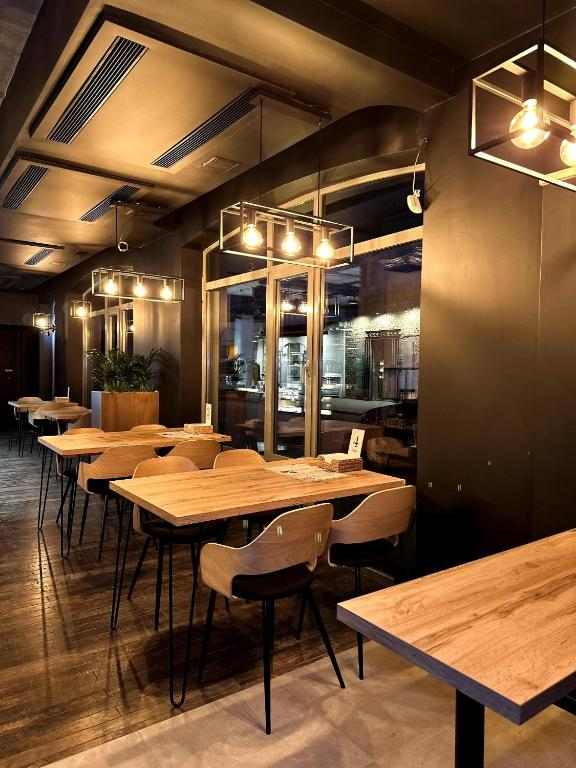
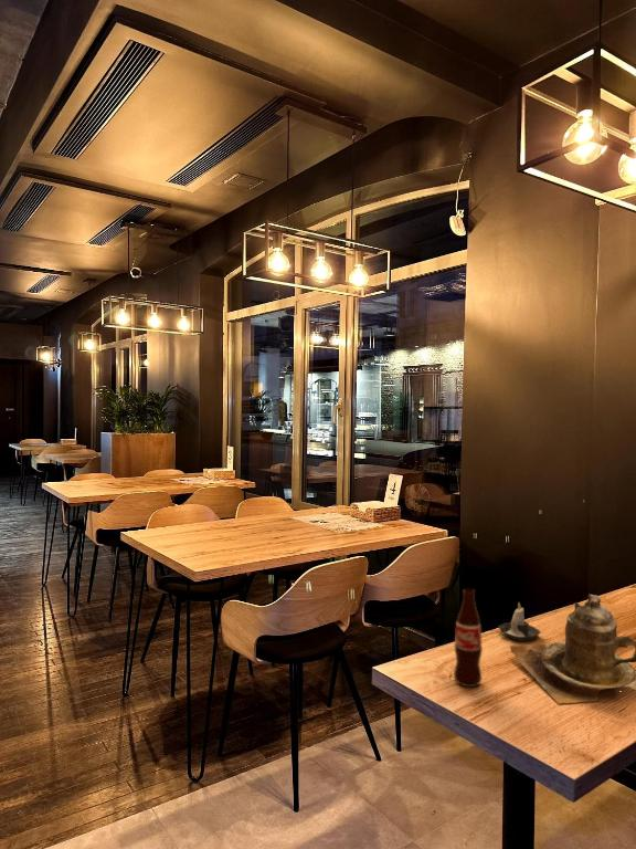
+ teapot (579, 633)
+ candle (517, 618)
+ bottle (468, 636)
